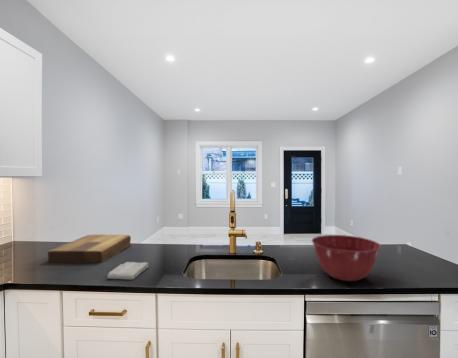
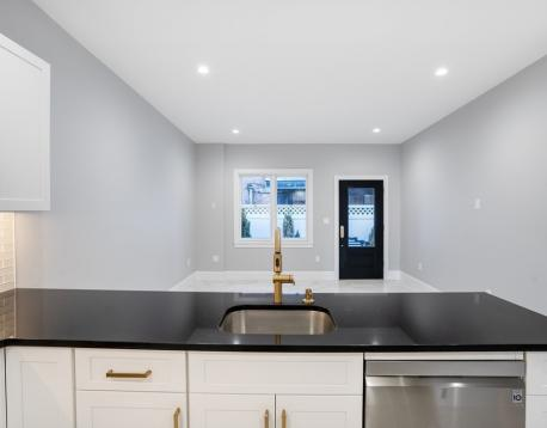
- washcloth (129, 269)
- cutting board (94, 247)
- mixing bowl (344, 258)
